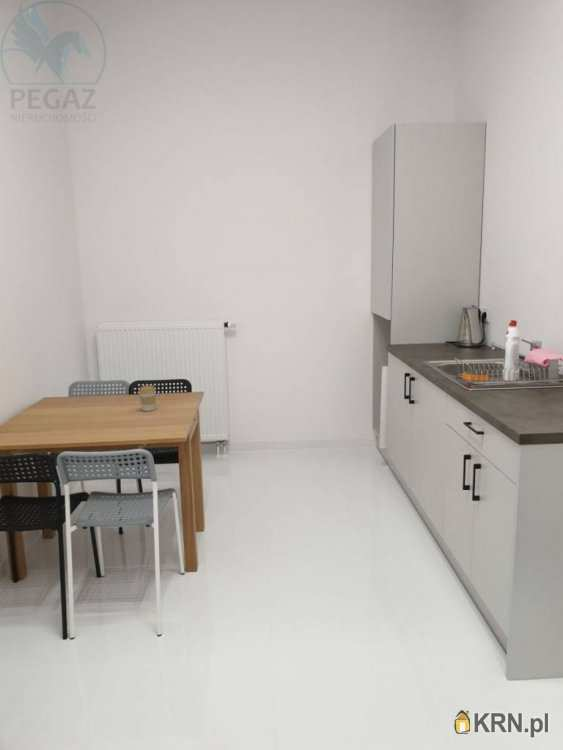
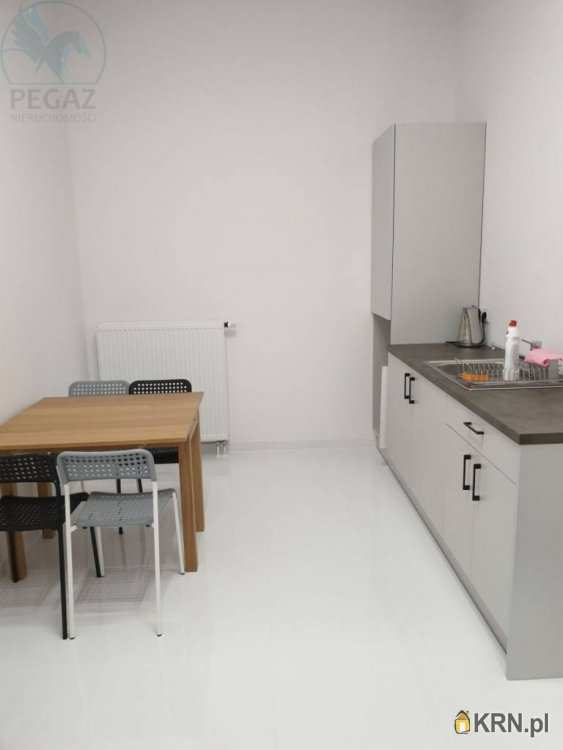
- coffee cup (147, 398)
